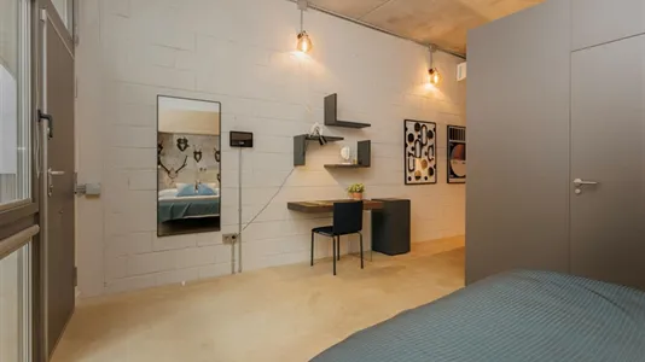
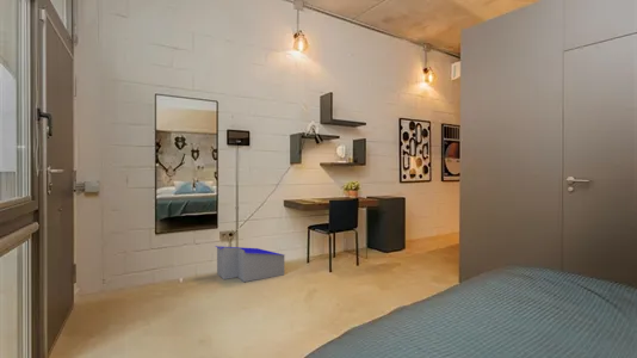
+ storage bin (249, 259)
